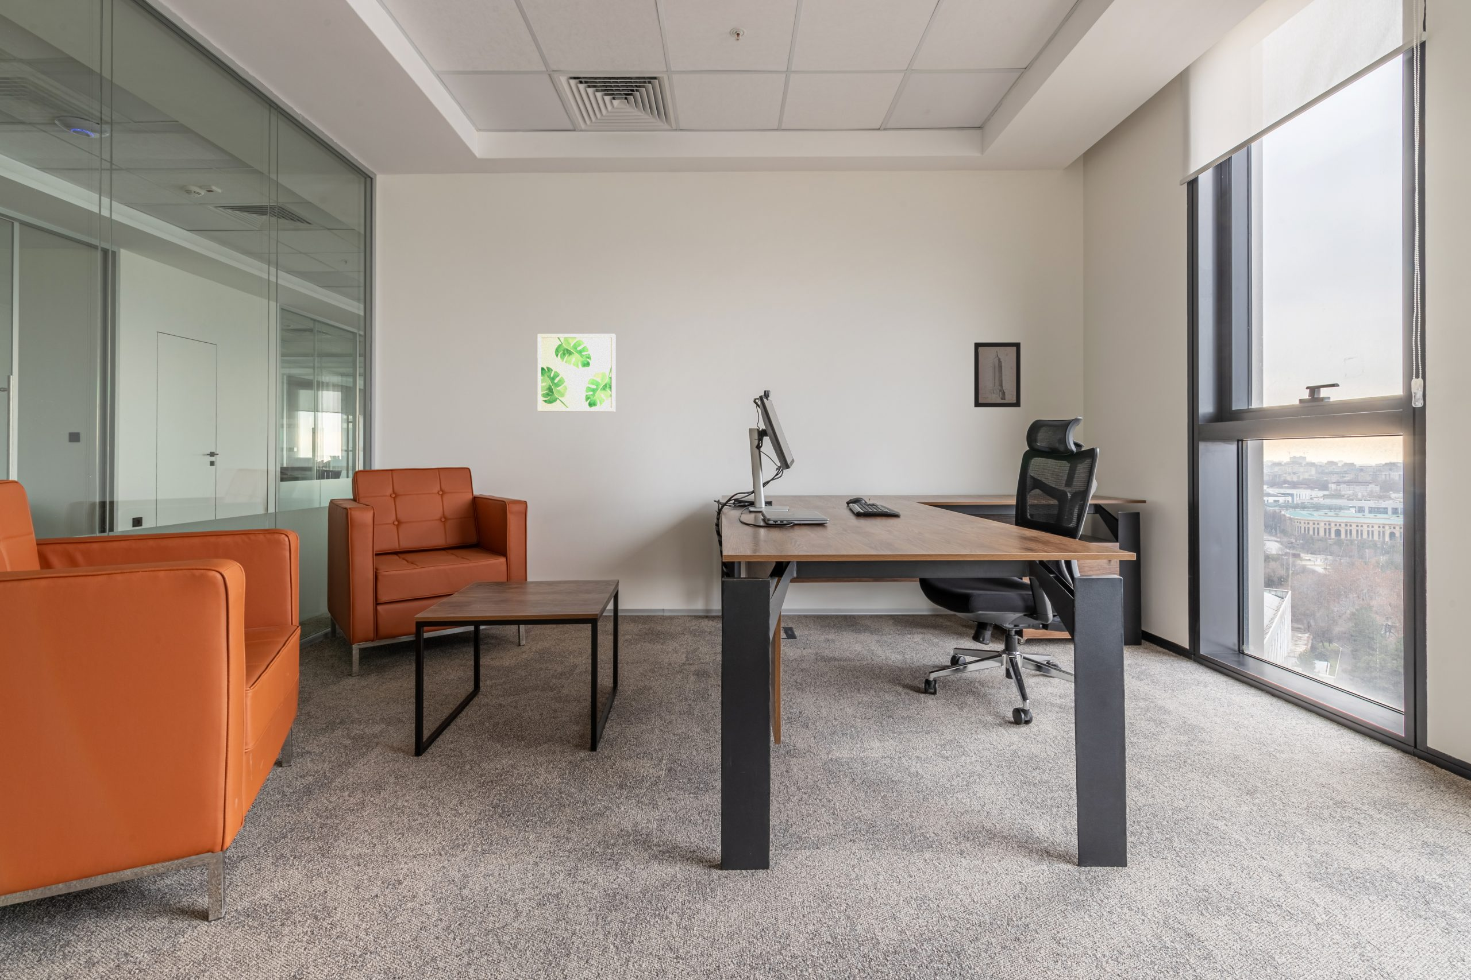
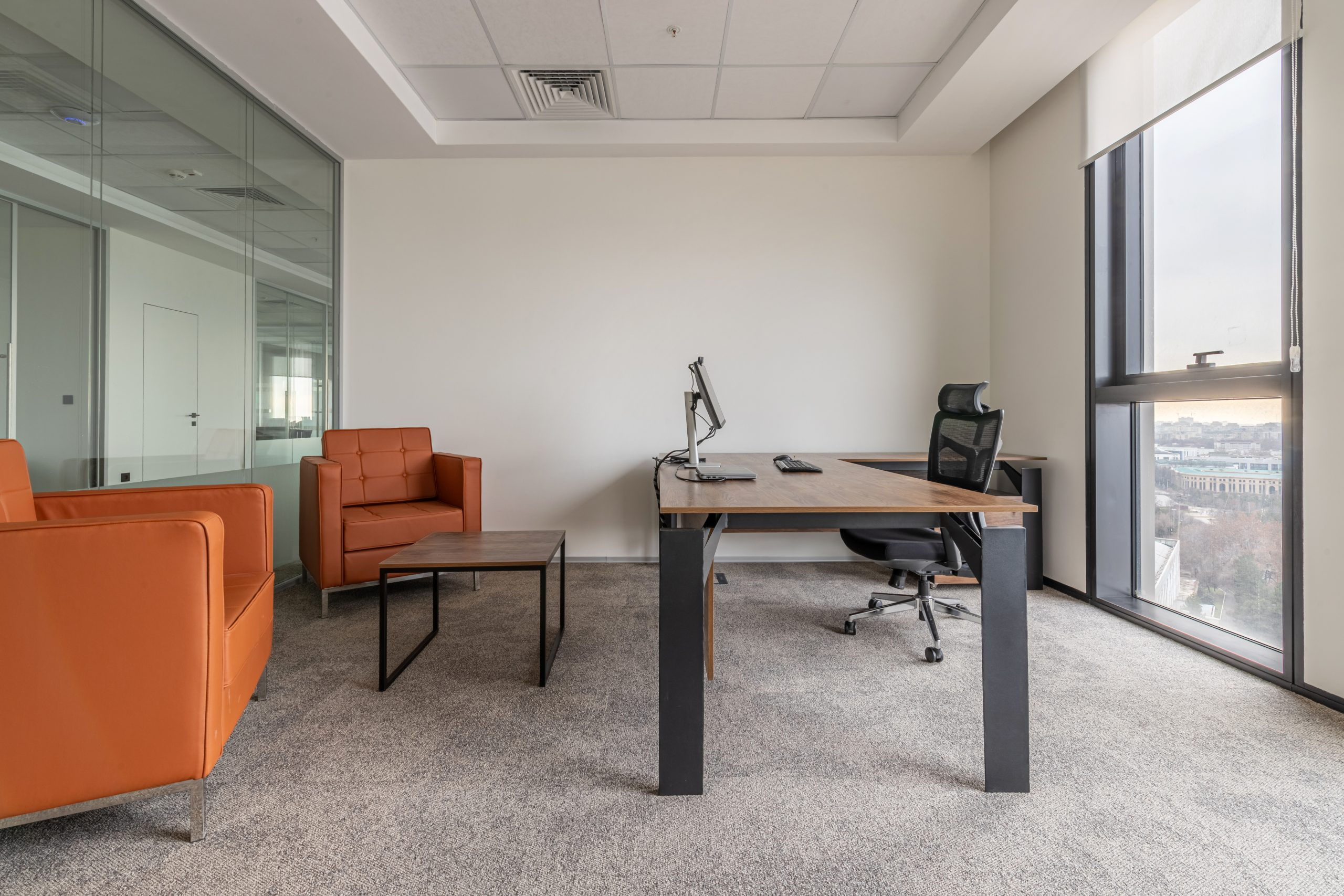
- wall art (577, 373)
- wall art (997, 375)
